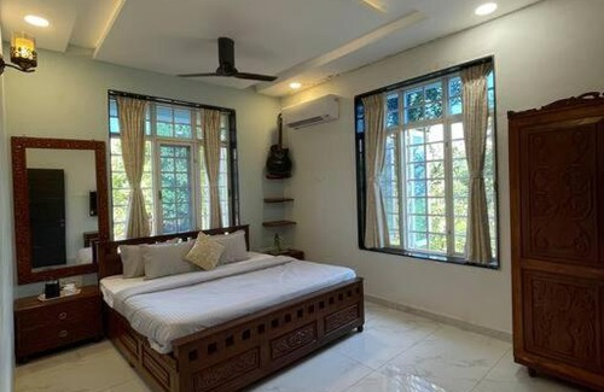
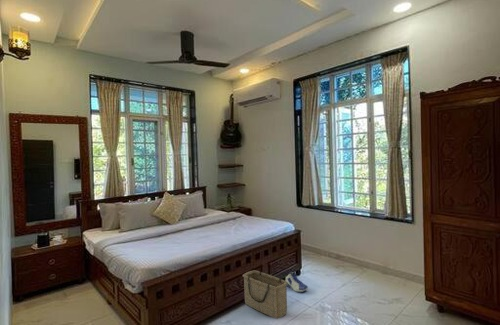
+ basket (264, 293)
+ sneaker (294, 280)
